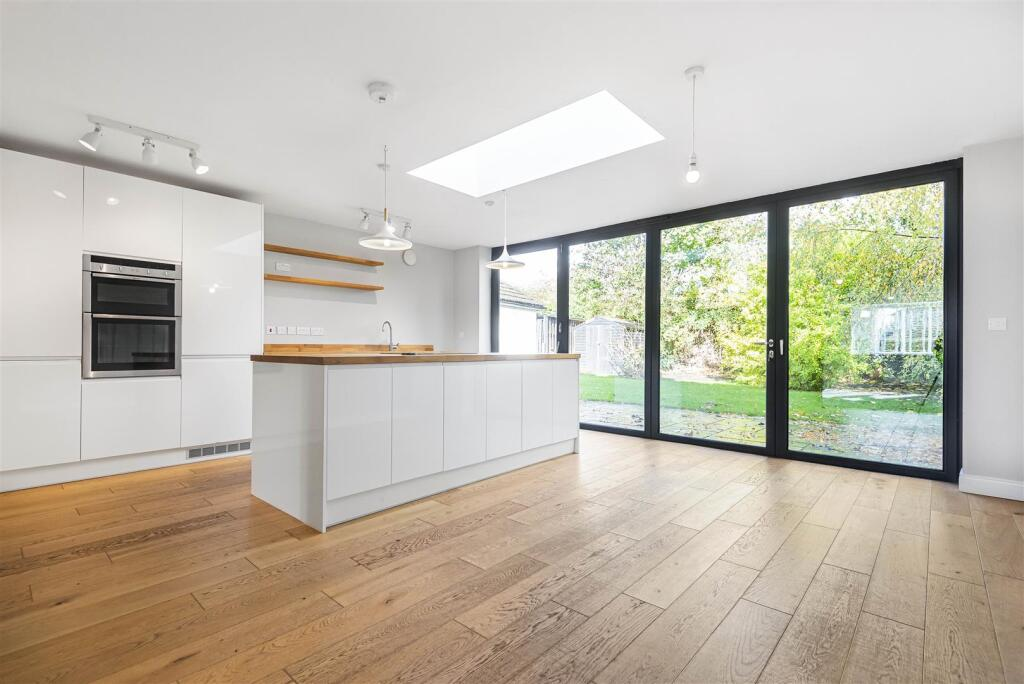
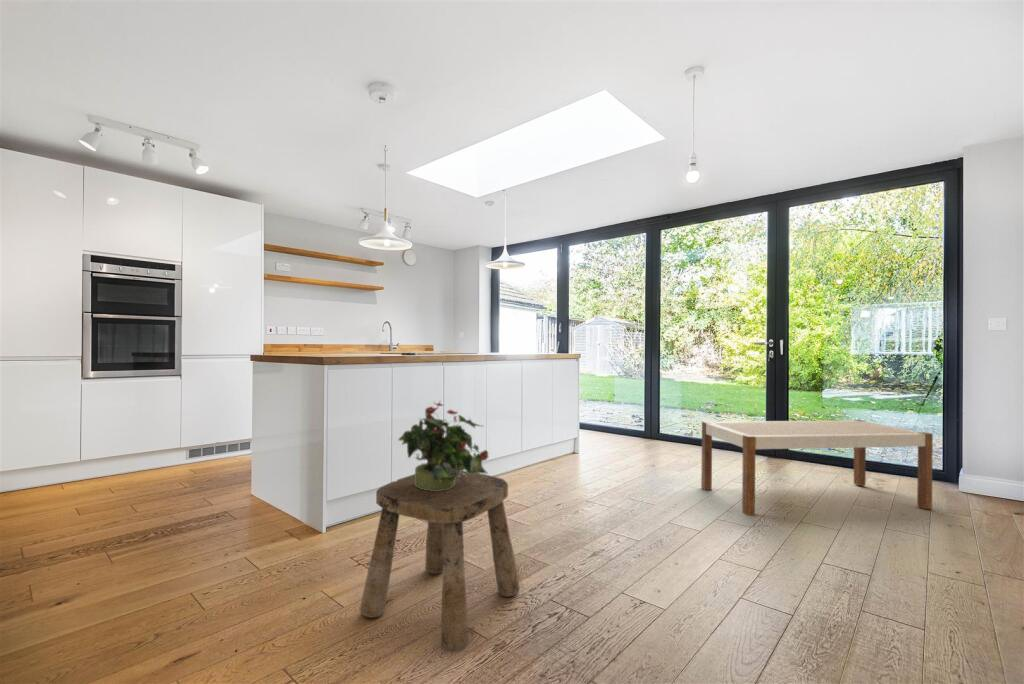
+ bench (809, 447)
+ potted plant (445, 443)
+ stool (444, 543)
